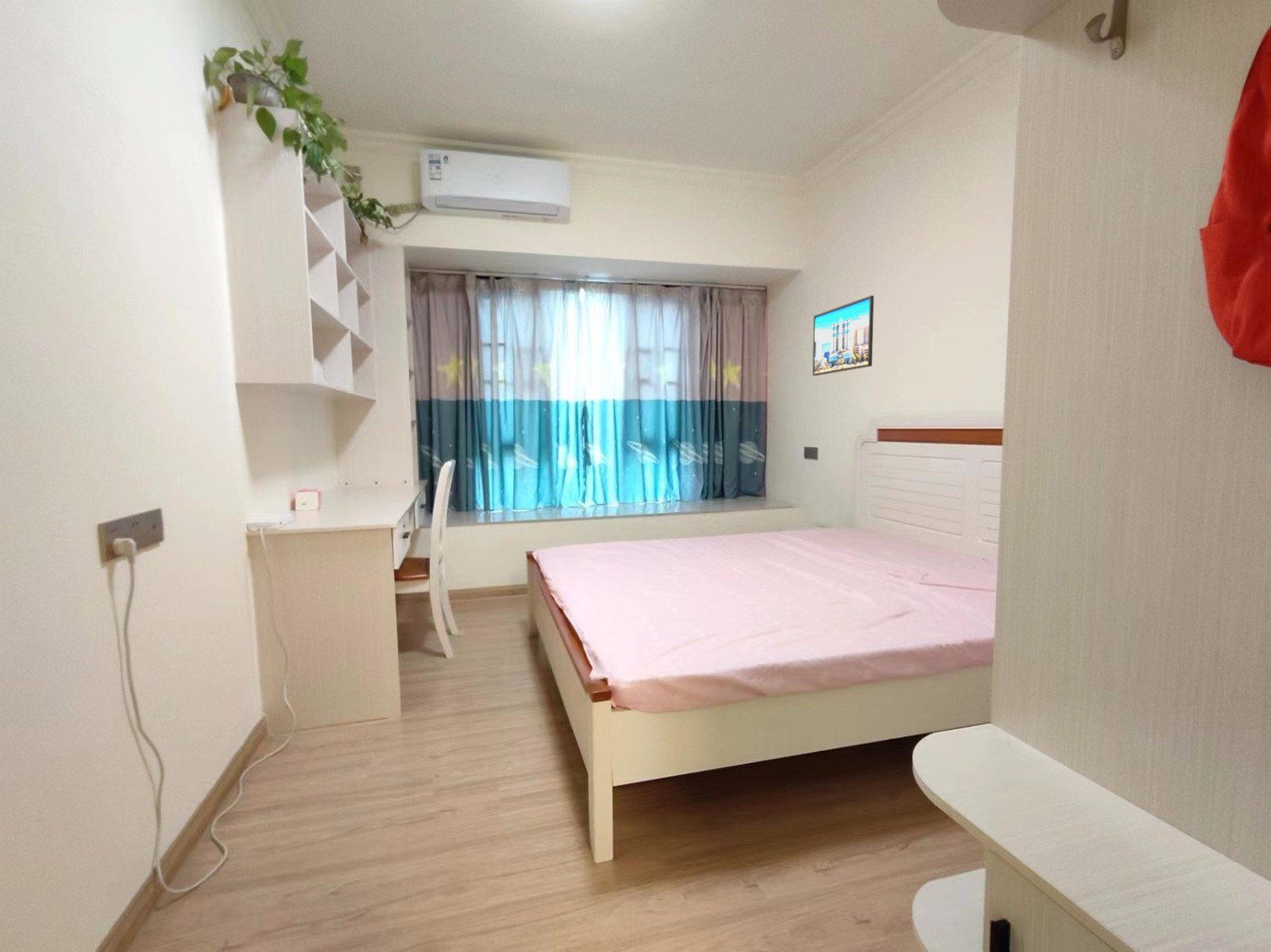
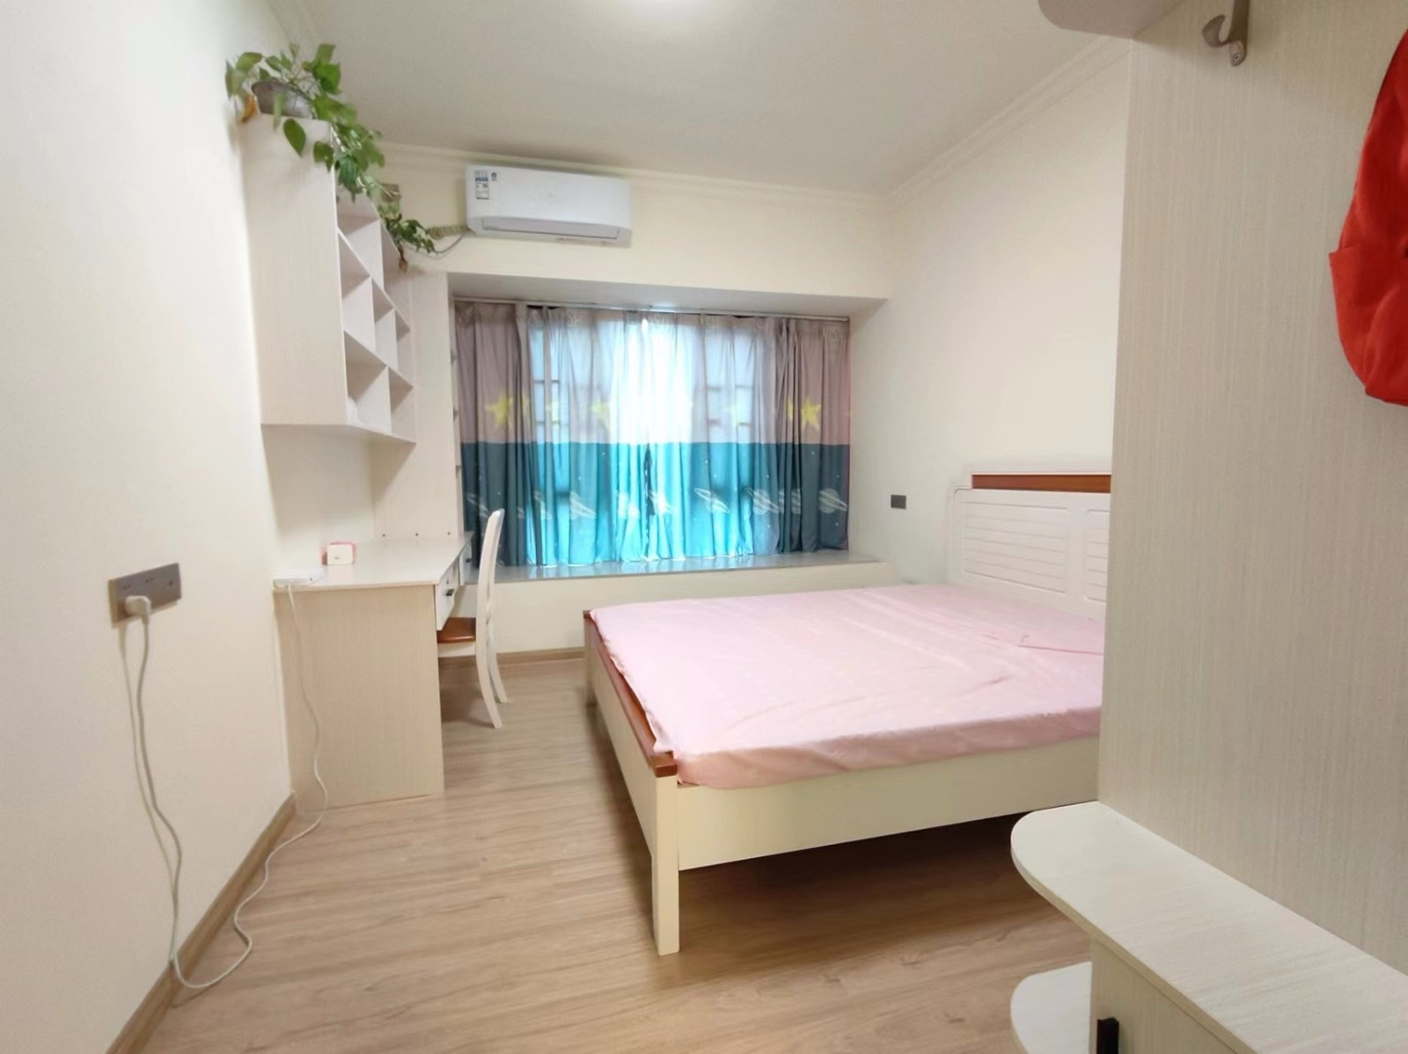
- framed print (840, 339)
